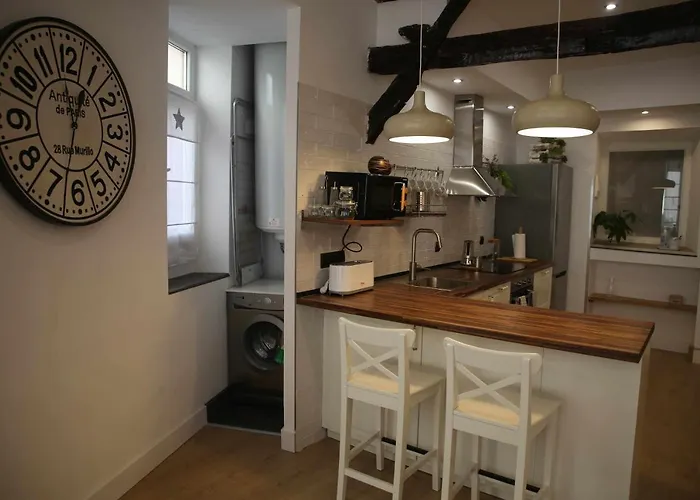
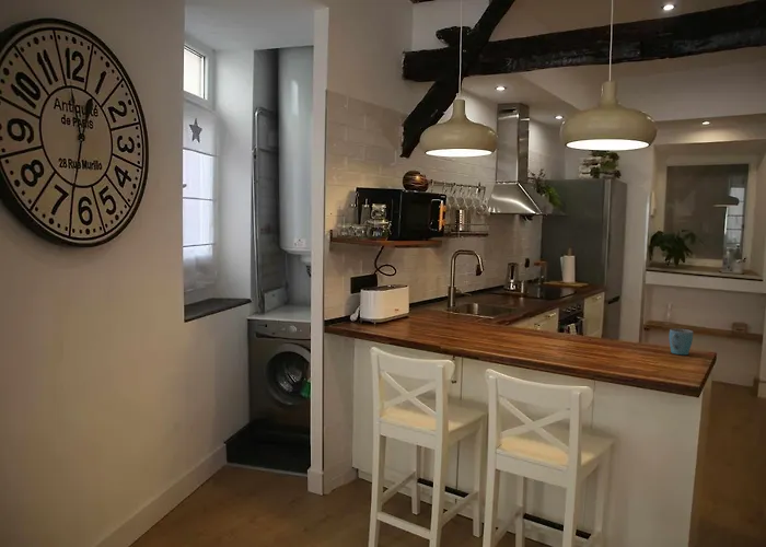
+ mug (678, 341)
